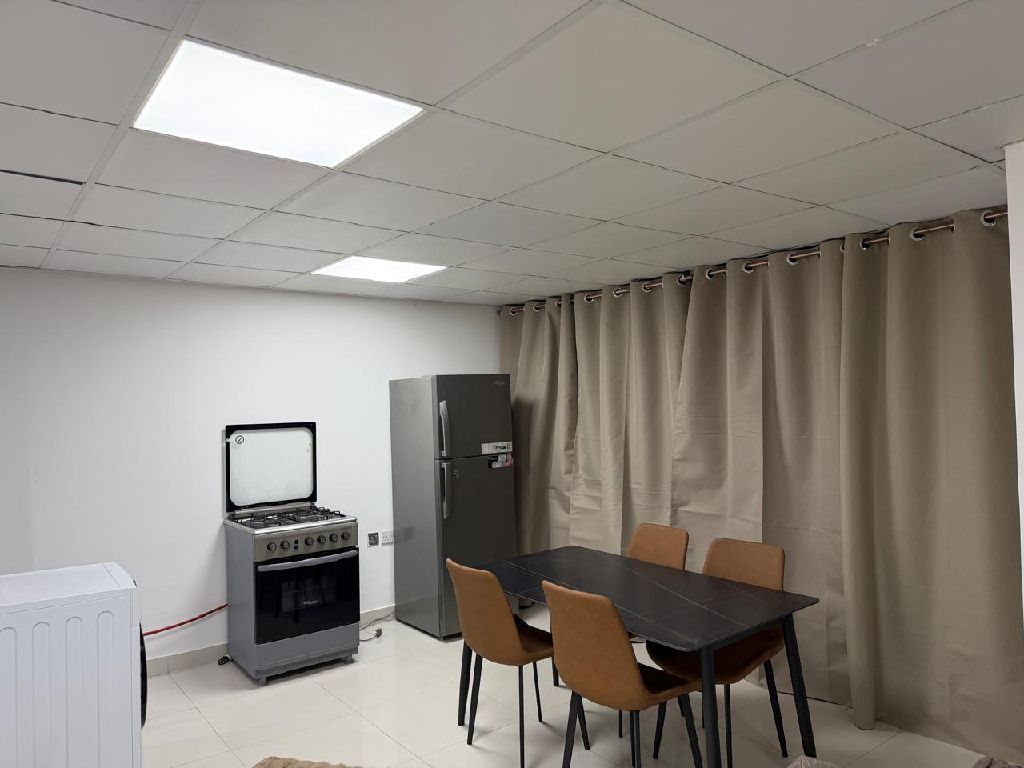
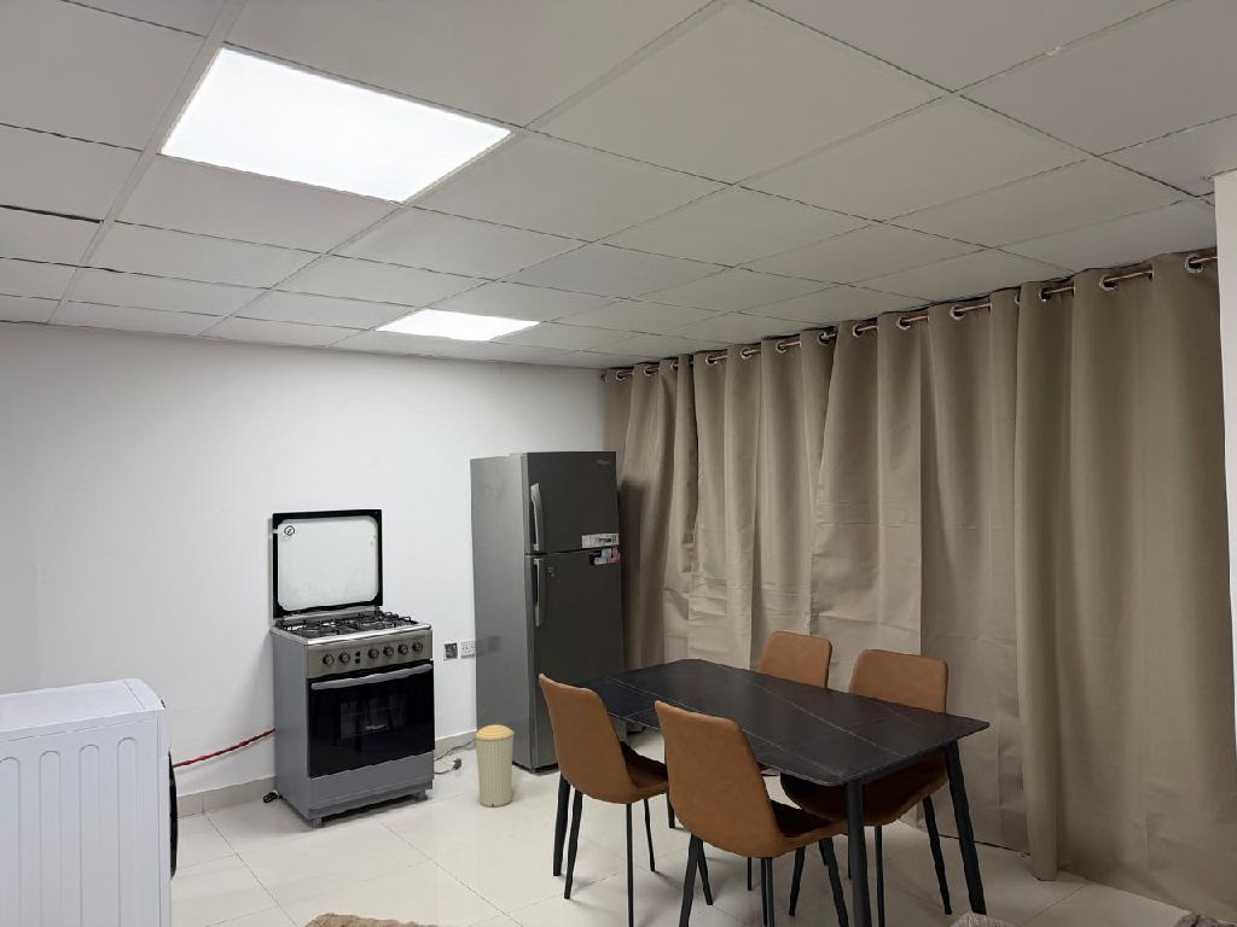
+ trash can (494, 763)
